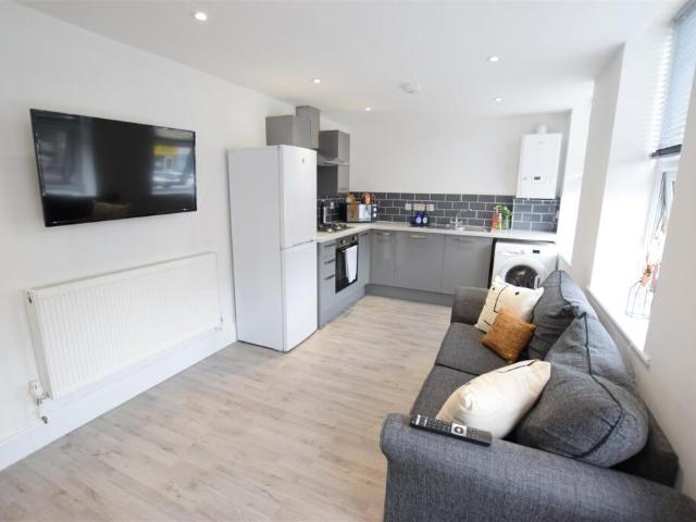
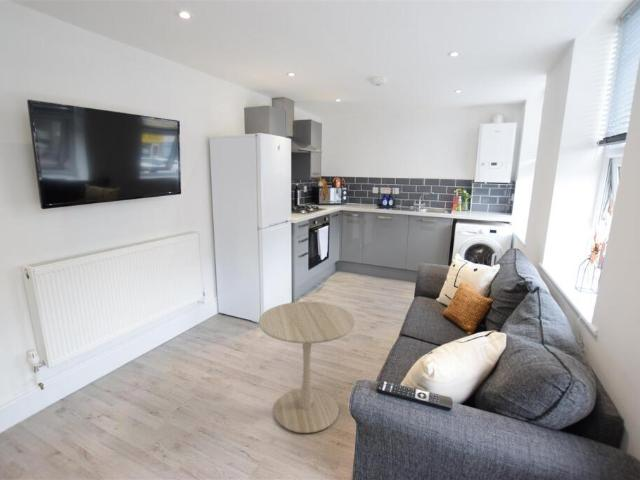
+ side table (306, 365)
